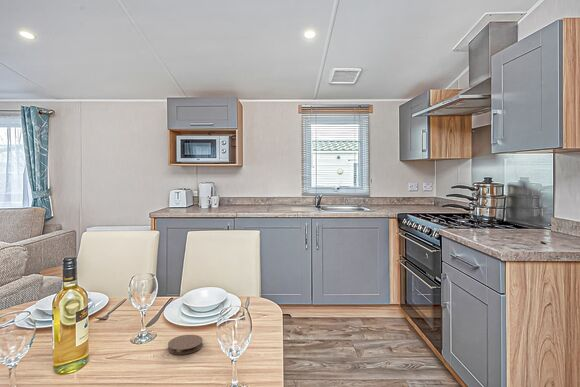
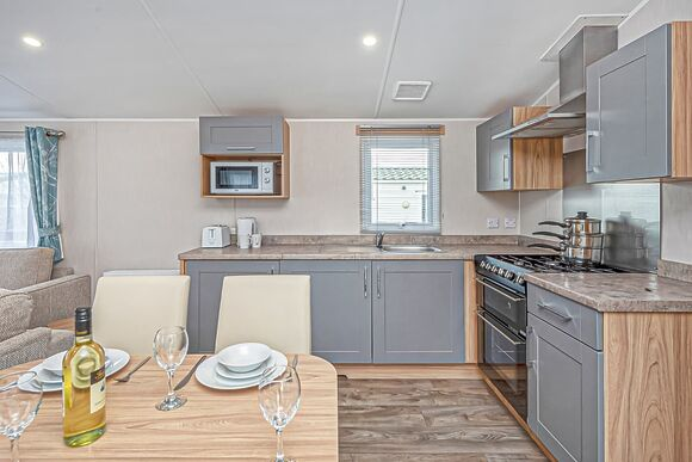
- coaster (185, 343)
